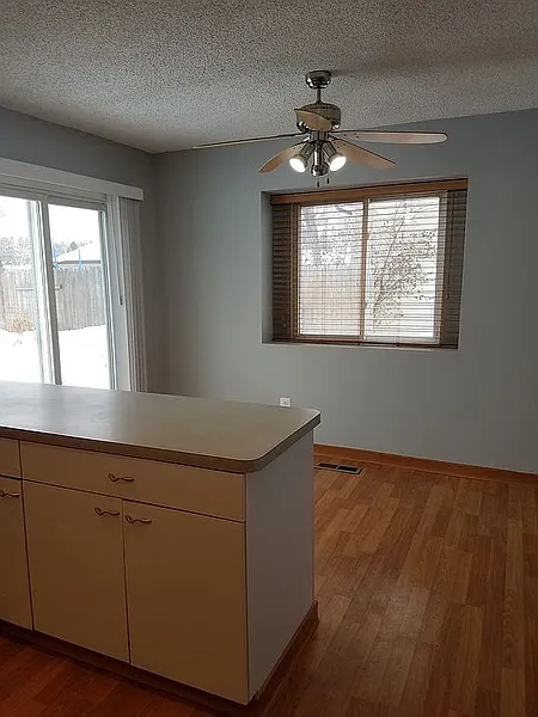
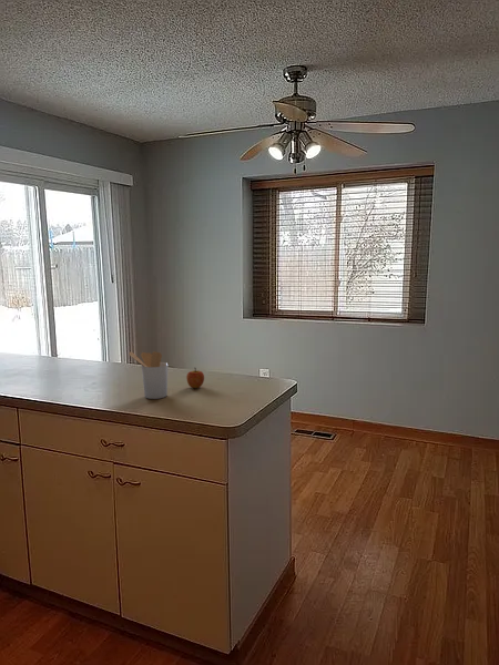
+ apple (195, 377)
+ utensil holder (147, 372)
